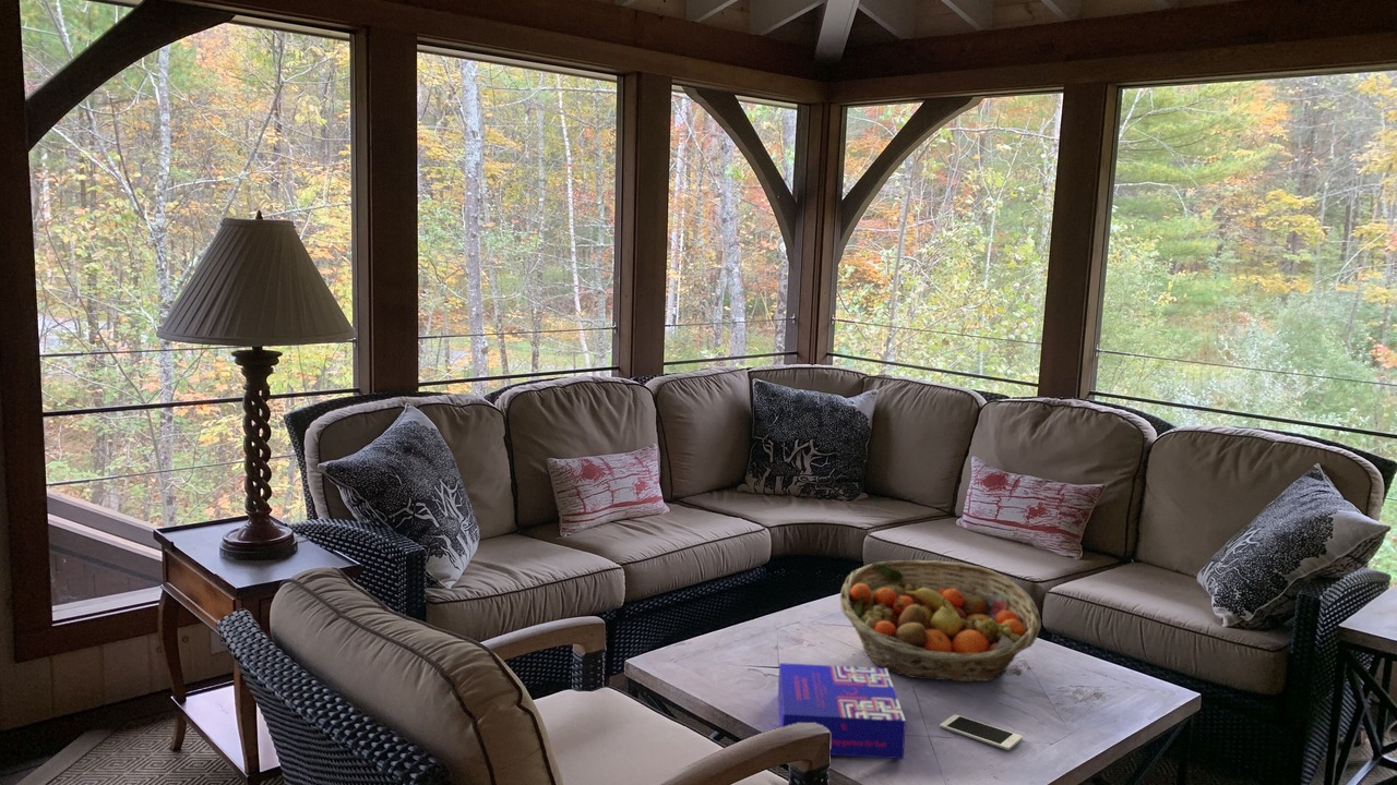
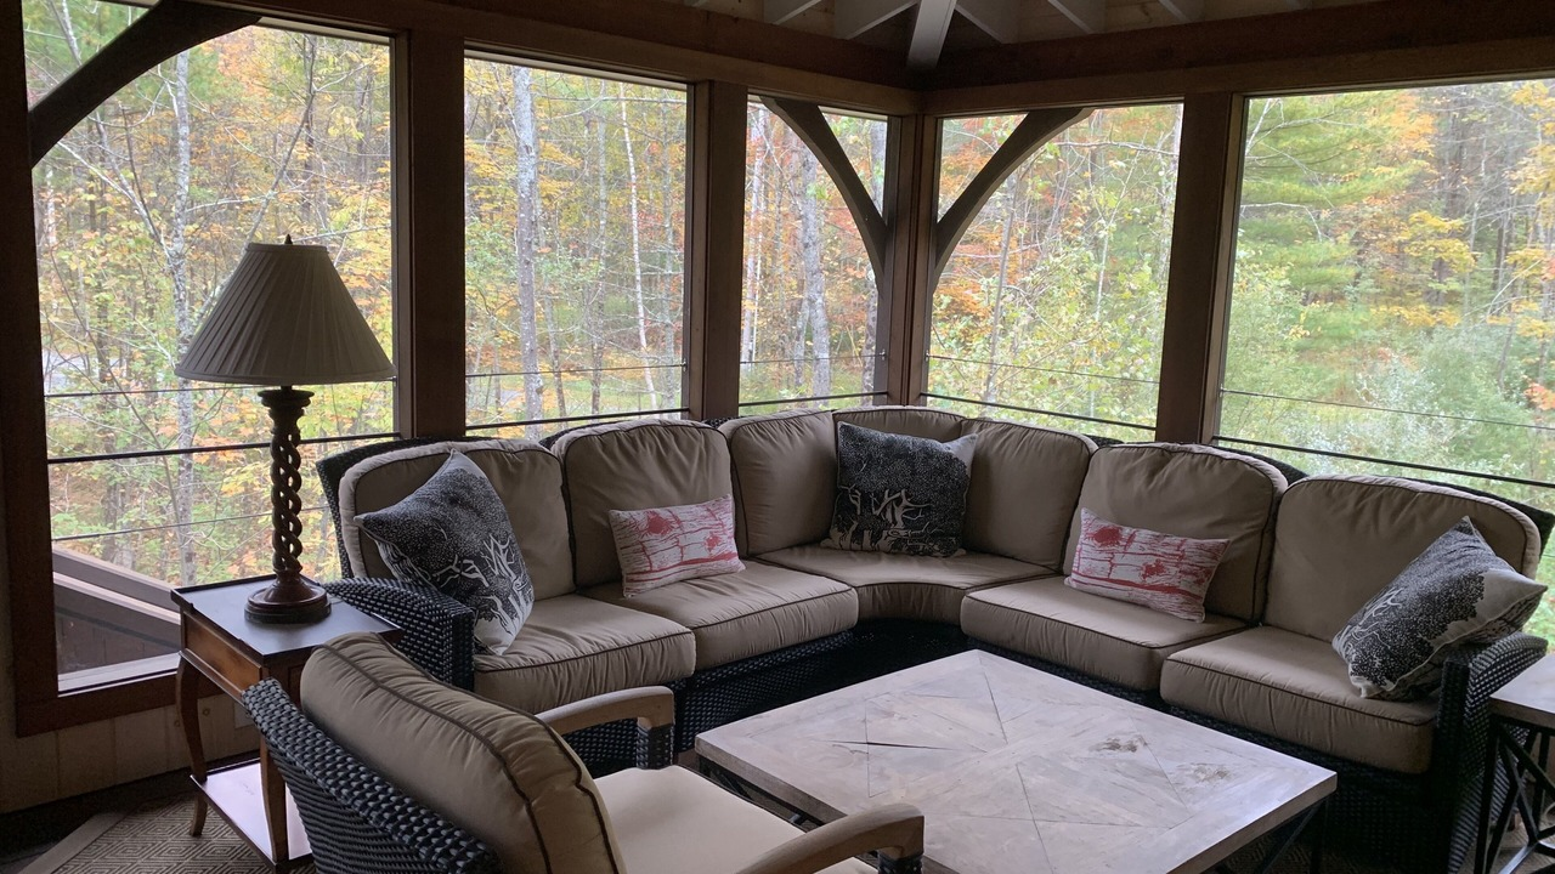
- board game (837, 708)
- fruit basket (936, 618)
- cell phone (980, 732)
